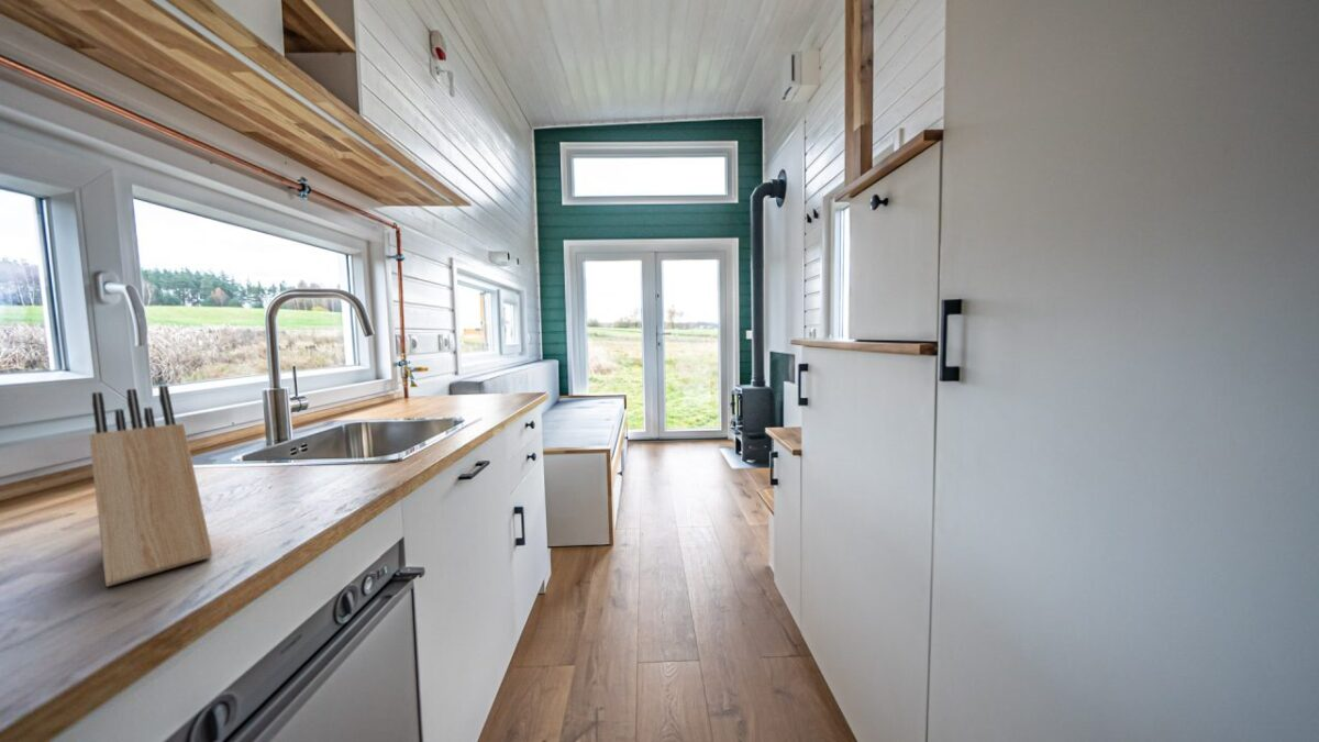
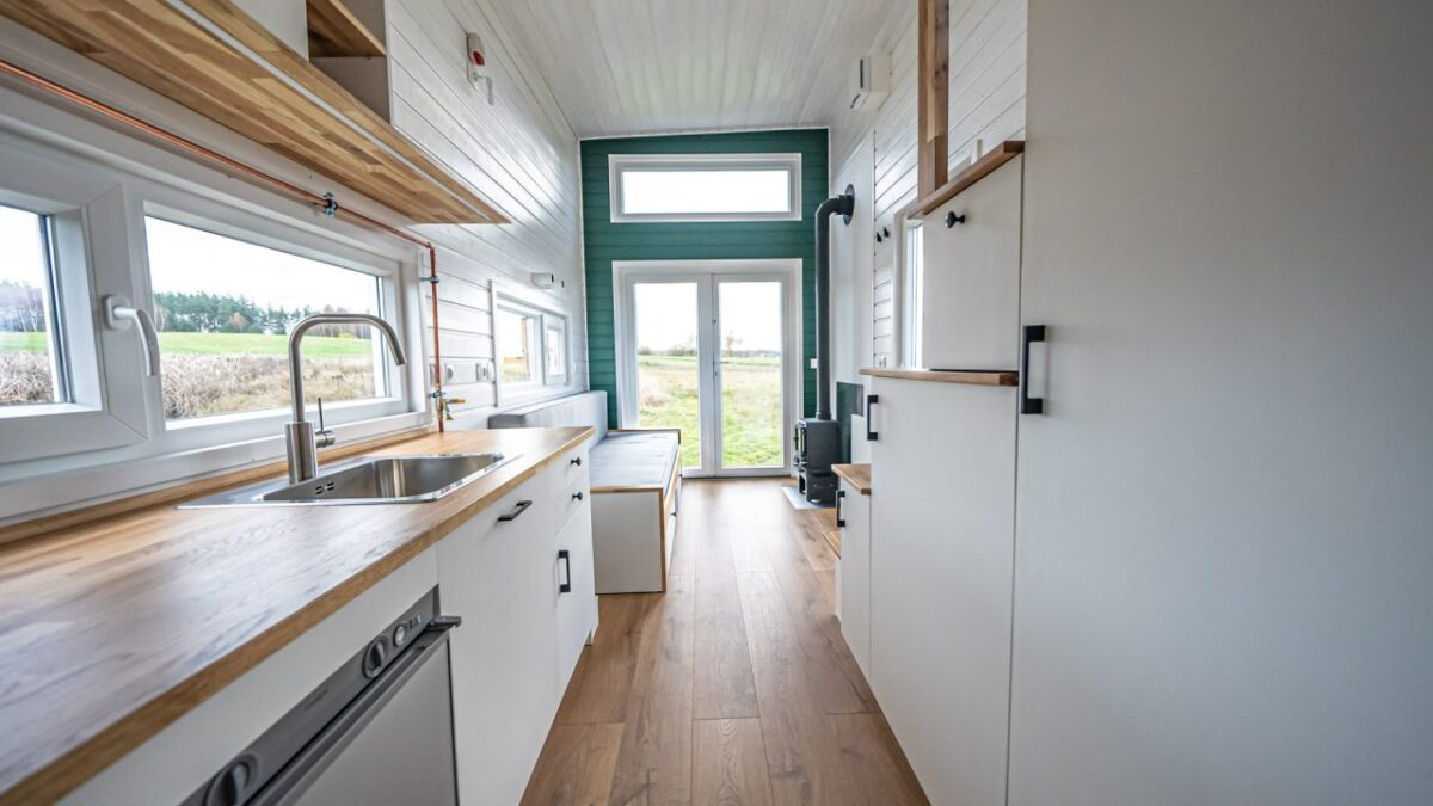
- knife block (144, 468)
